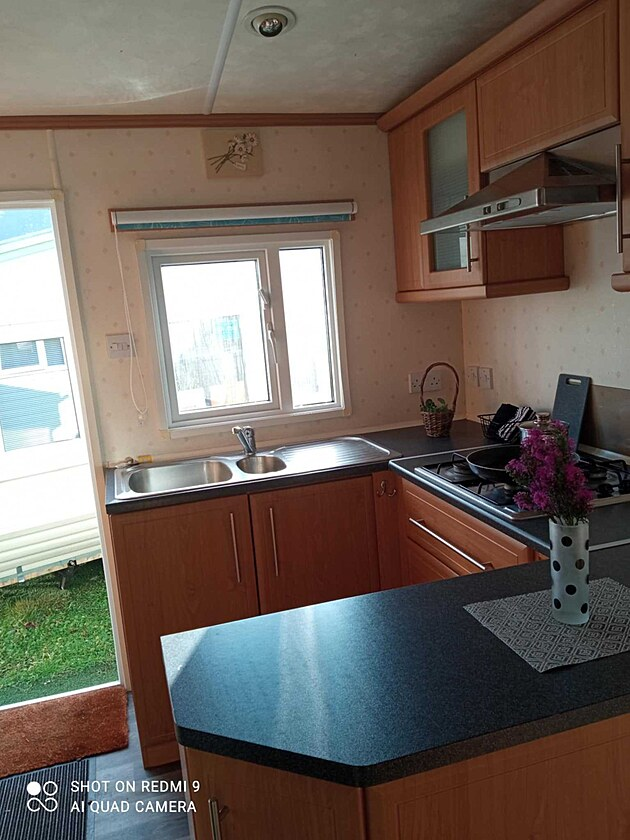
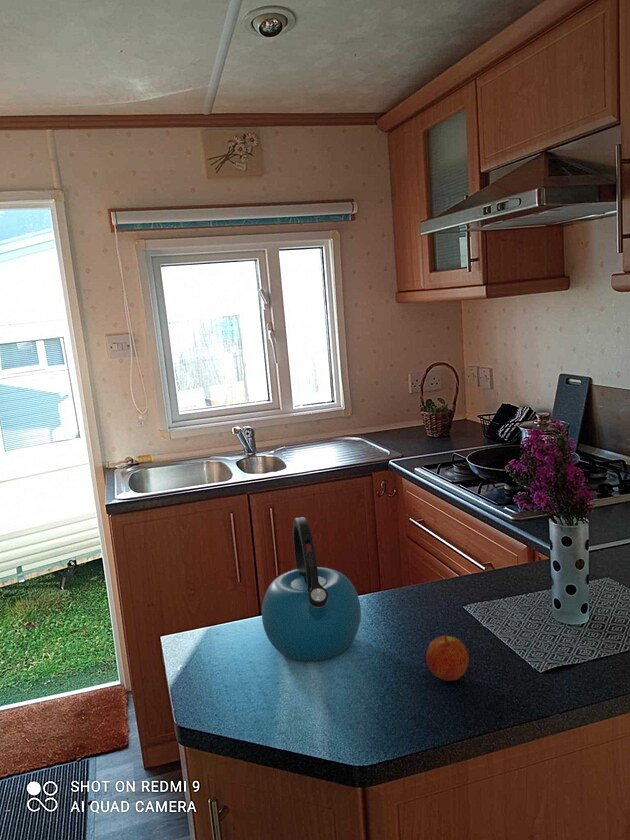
+ fruit (447, 655)
+ kettle (309, 586)
